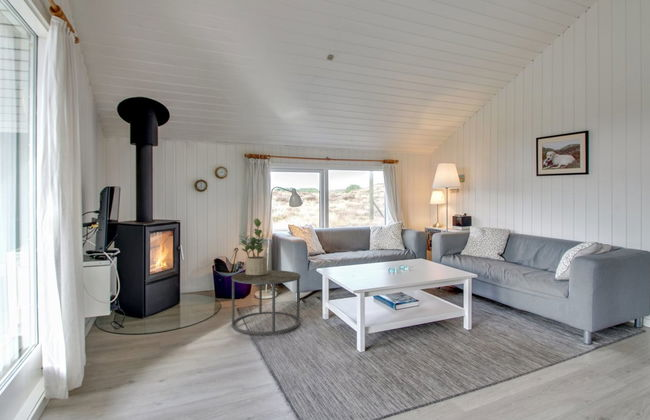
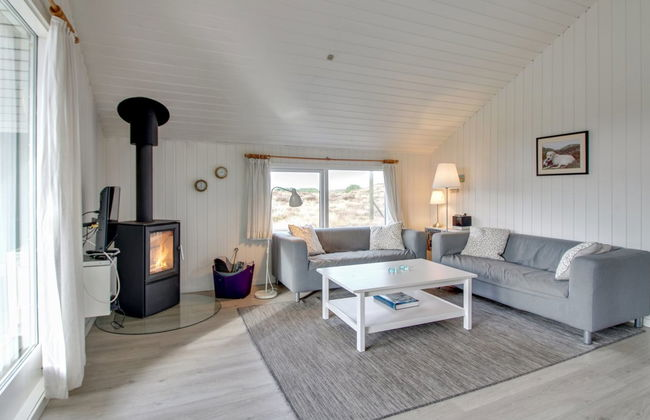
- potted plant (253, 246)
- side table (261, 299)
